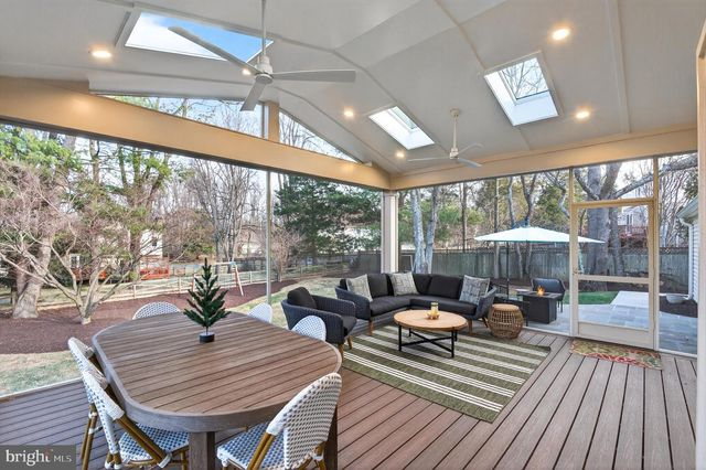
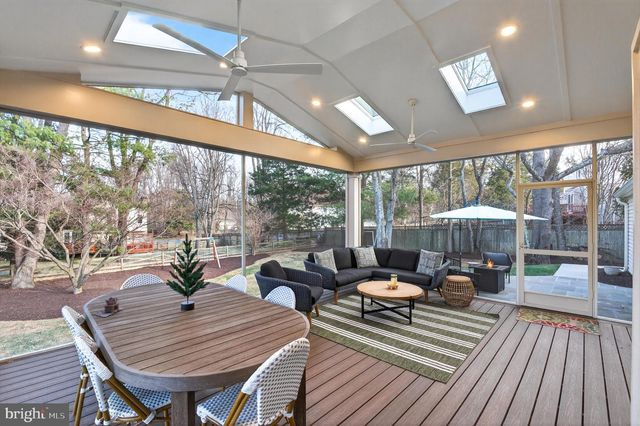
+ teapot (110, 304)
